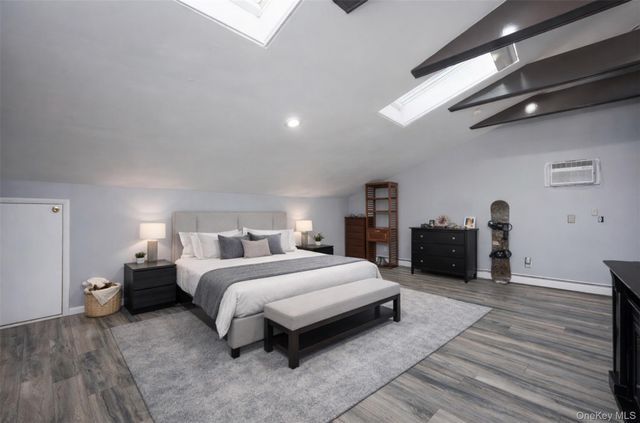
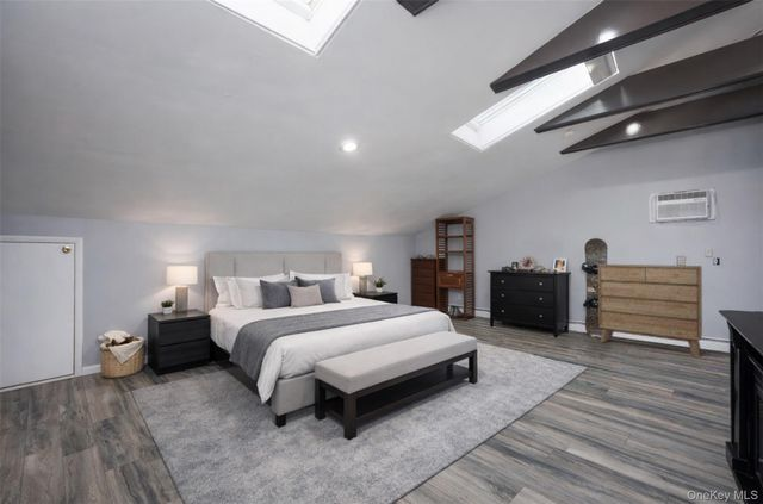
+ dresser (647, 305)
